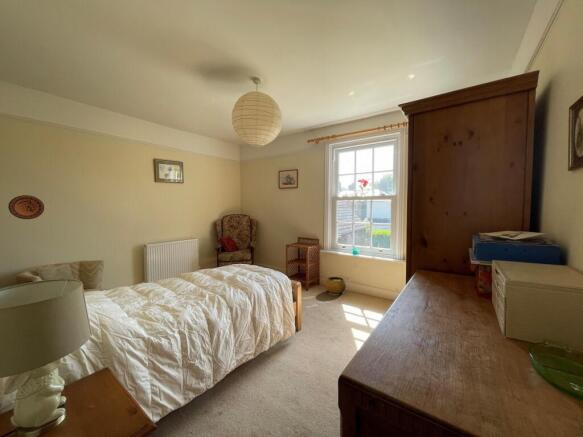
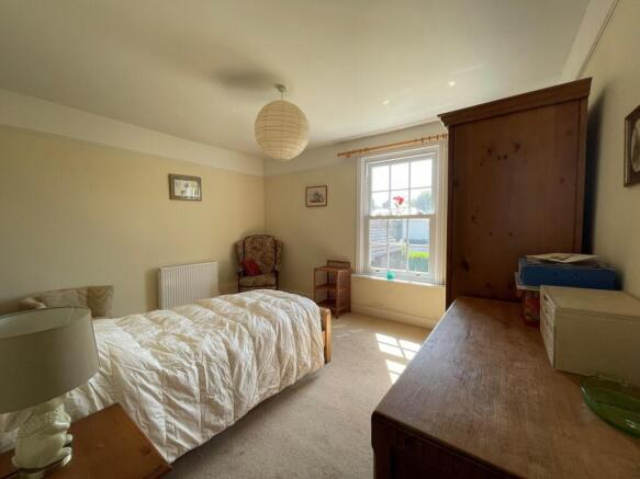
- clay pot (333, 284)
- decorative plate (27, 207)
